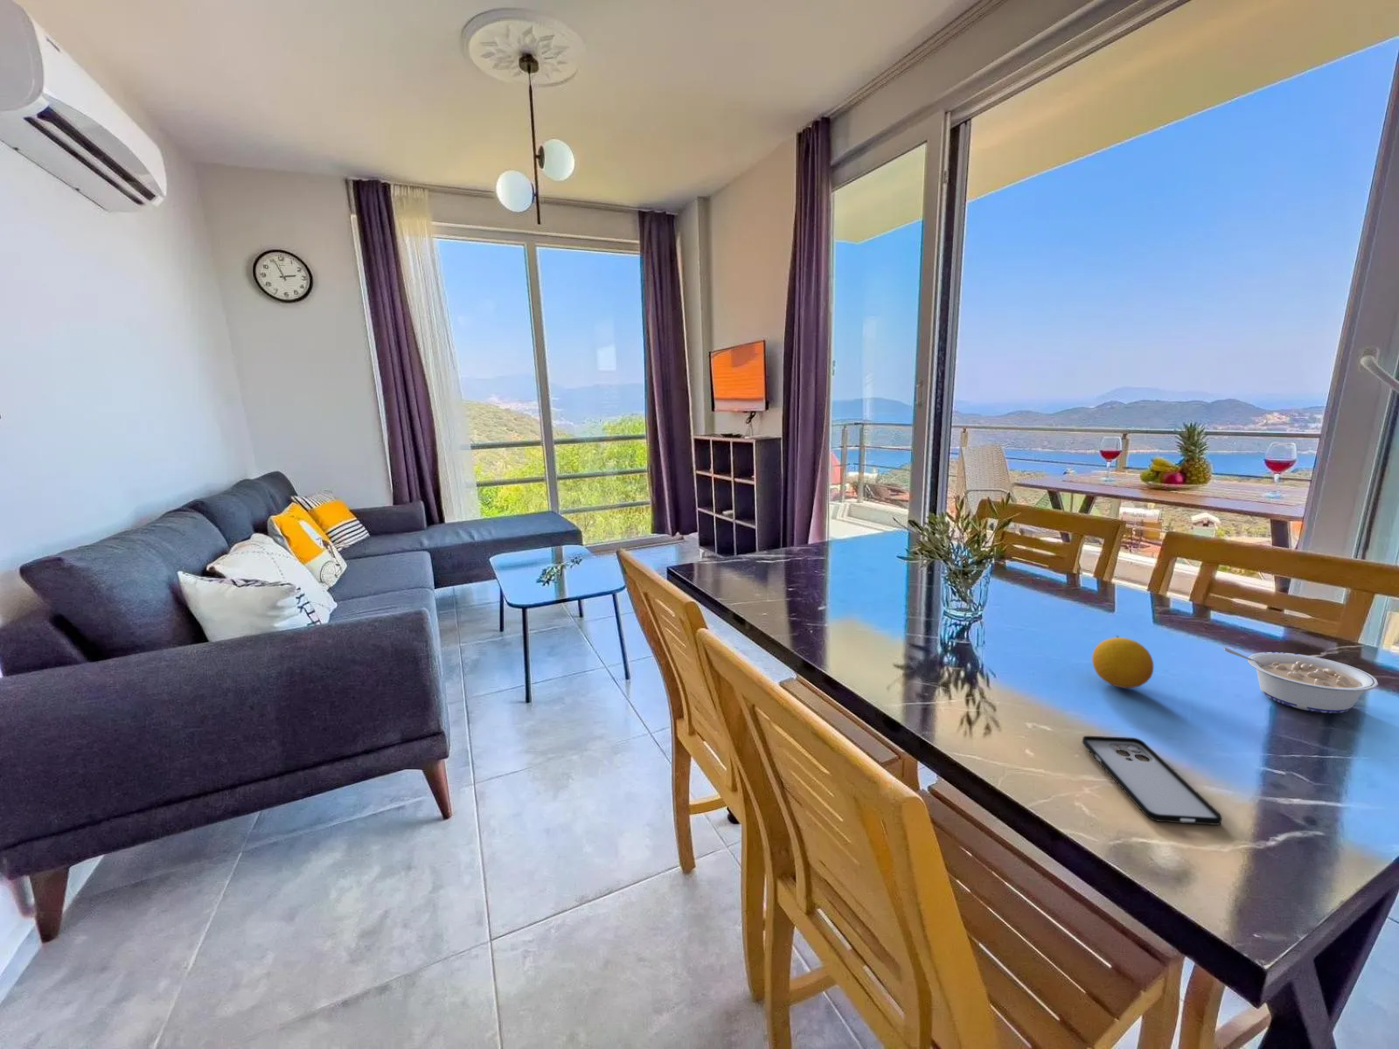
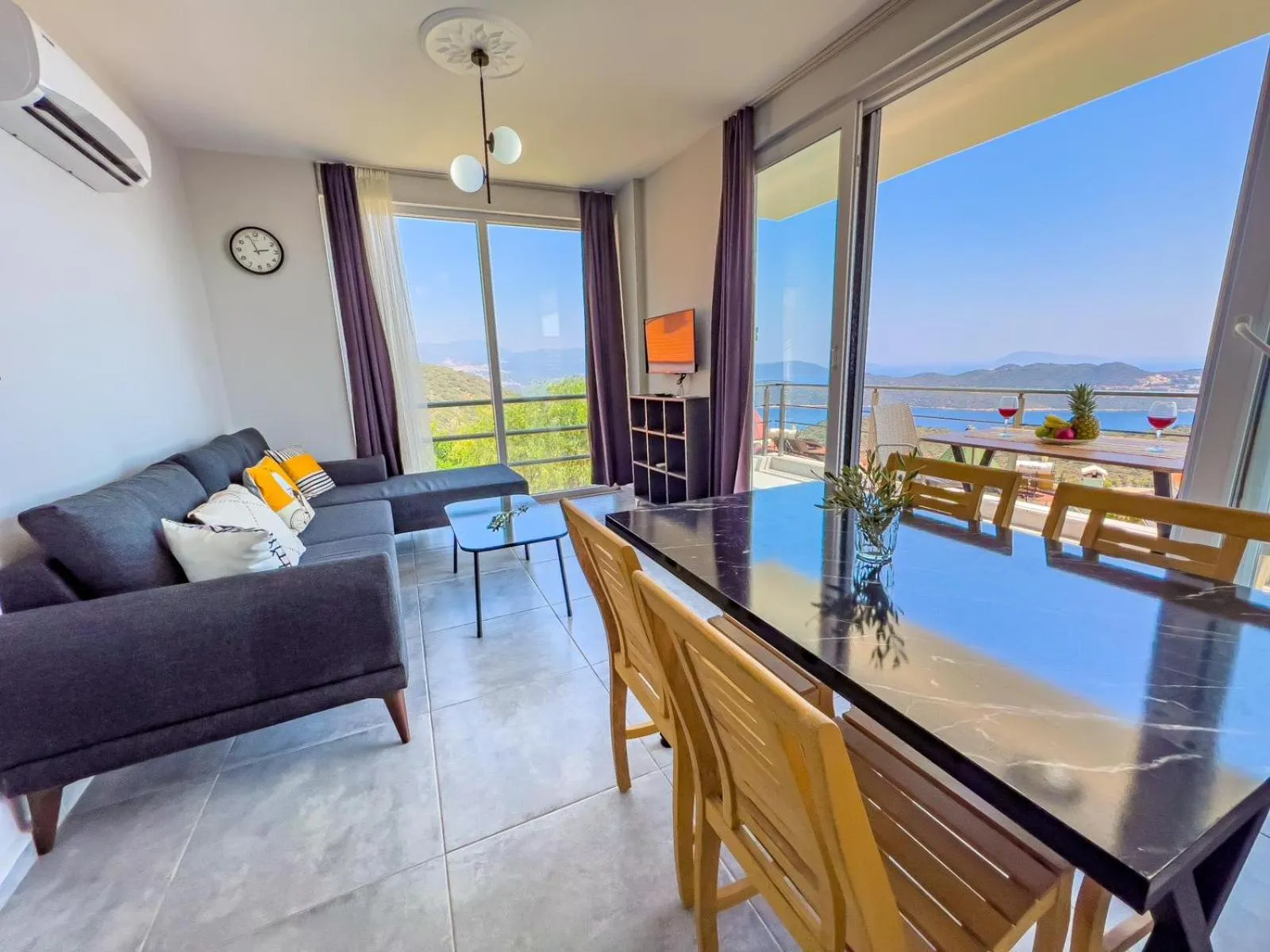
- legume (1303, 681)
- smartphone (1145, 775)
- fruit (1121, 662)
